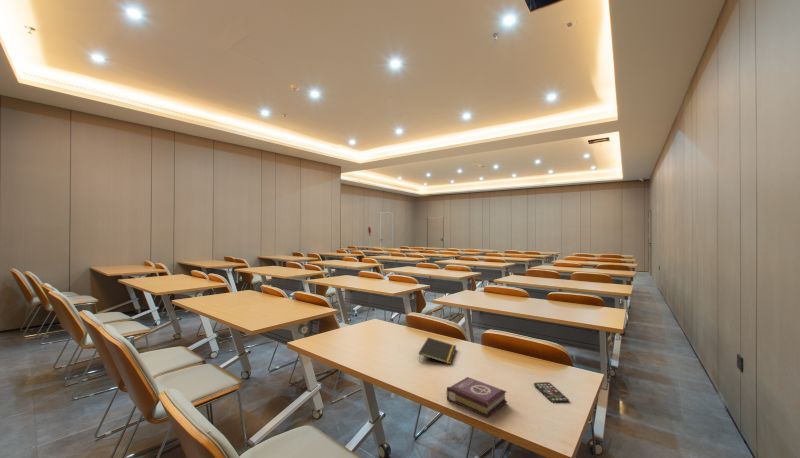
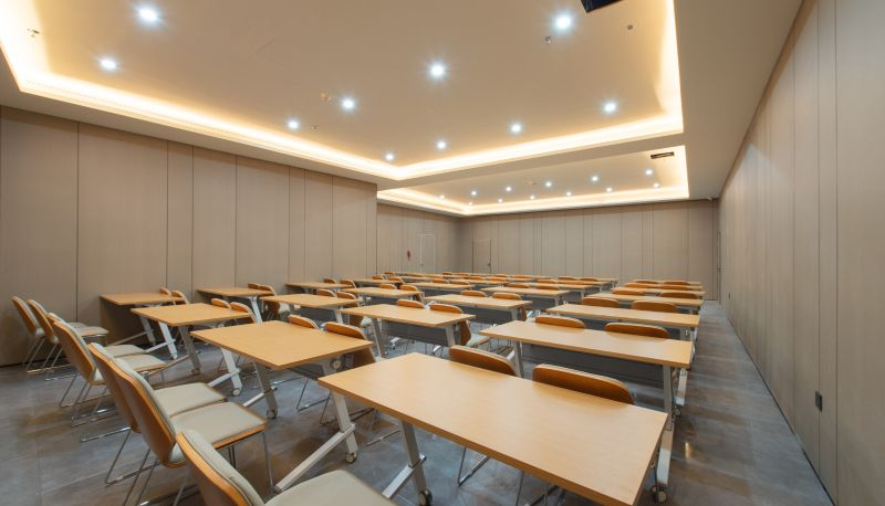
- notepad (438, 349)
- book (476, 394)
- smartphone (550, 391)
